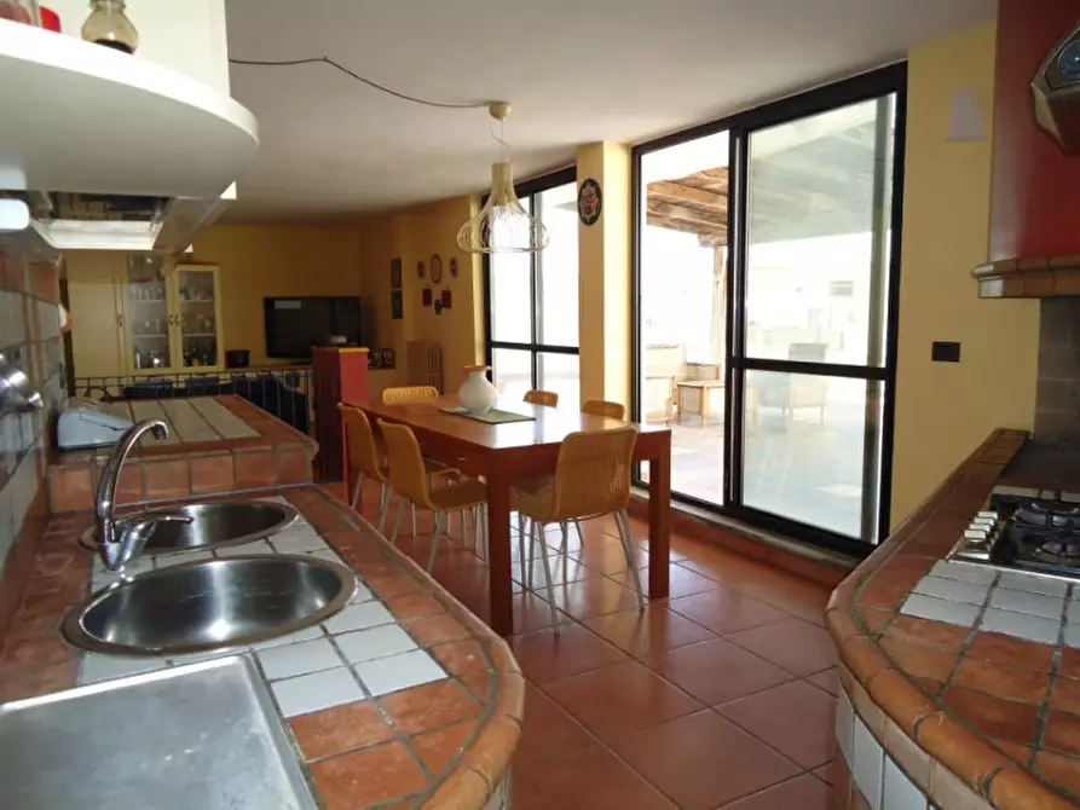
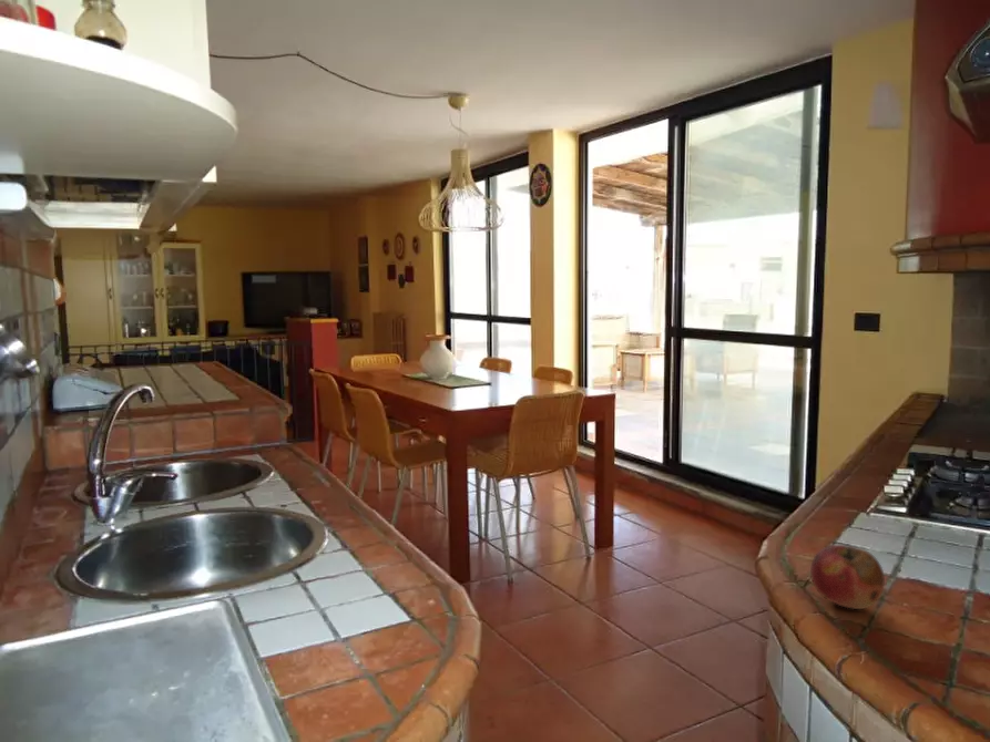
+ fruit (847, 575)
